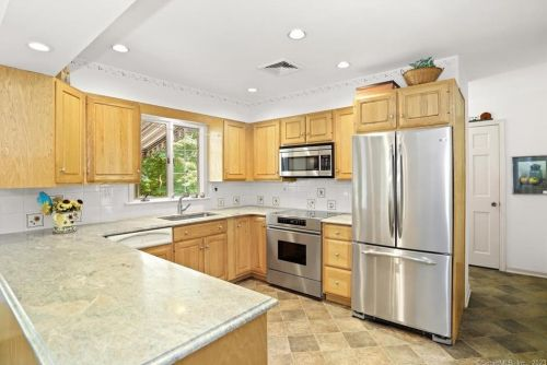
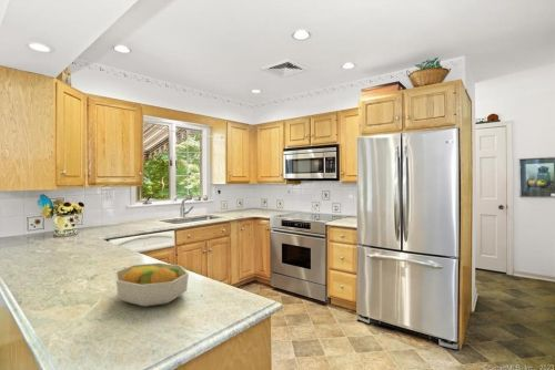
+ fruit bowl (151, 278)
